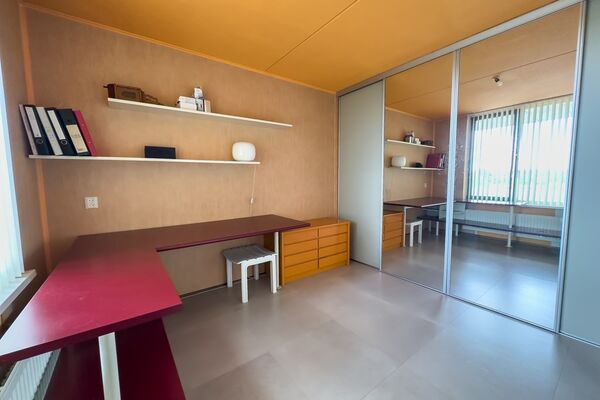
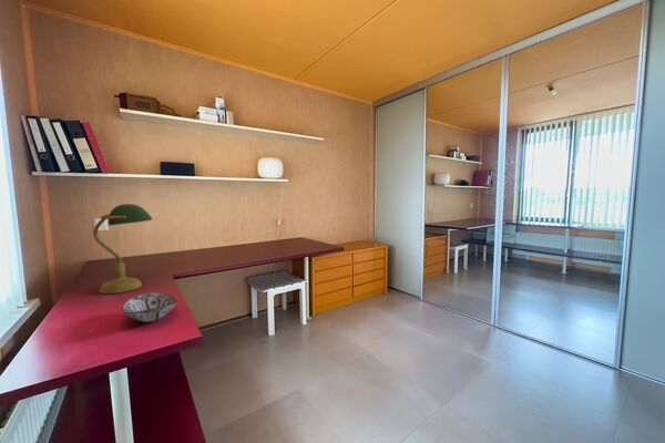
+ decorative bowl (150, 309)
+ desk lamp (116, 254)
